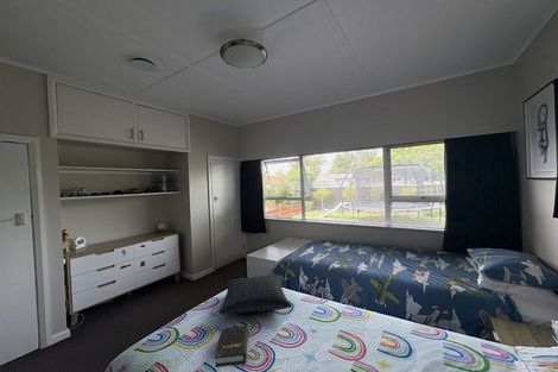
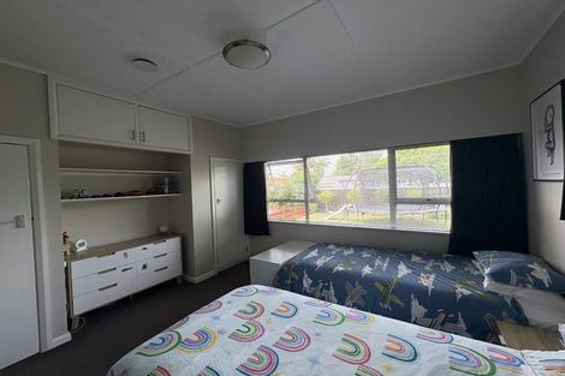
- pillow (255, 291)
- hardback book (233, 343)
